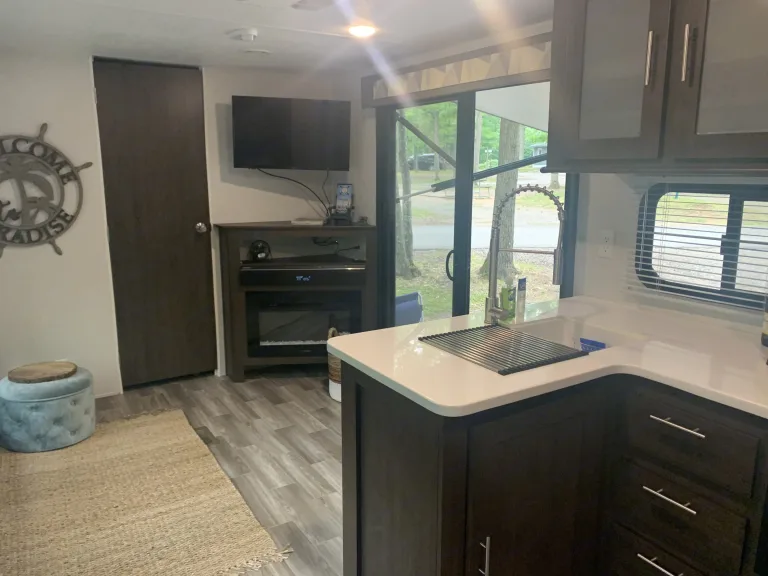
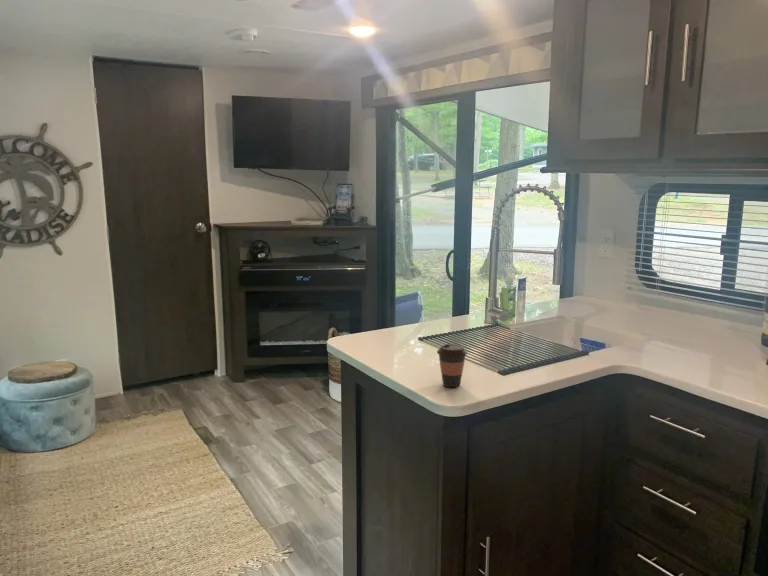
+ coffee cup (451, 365)
